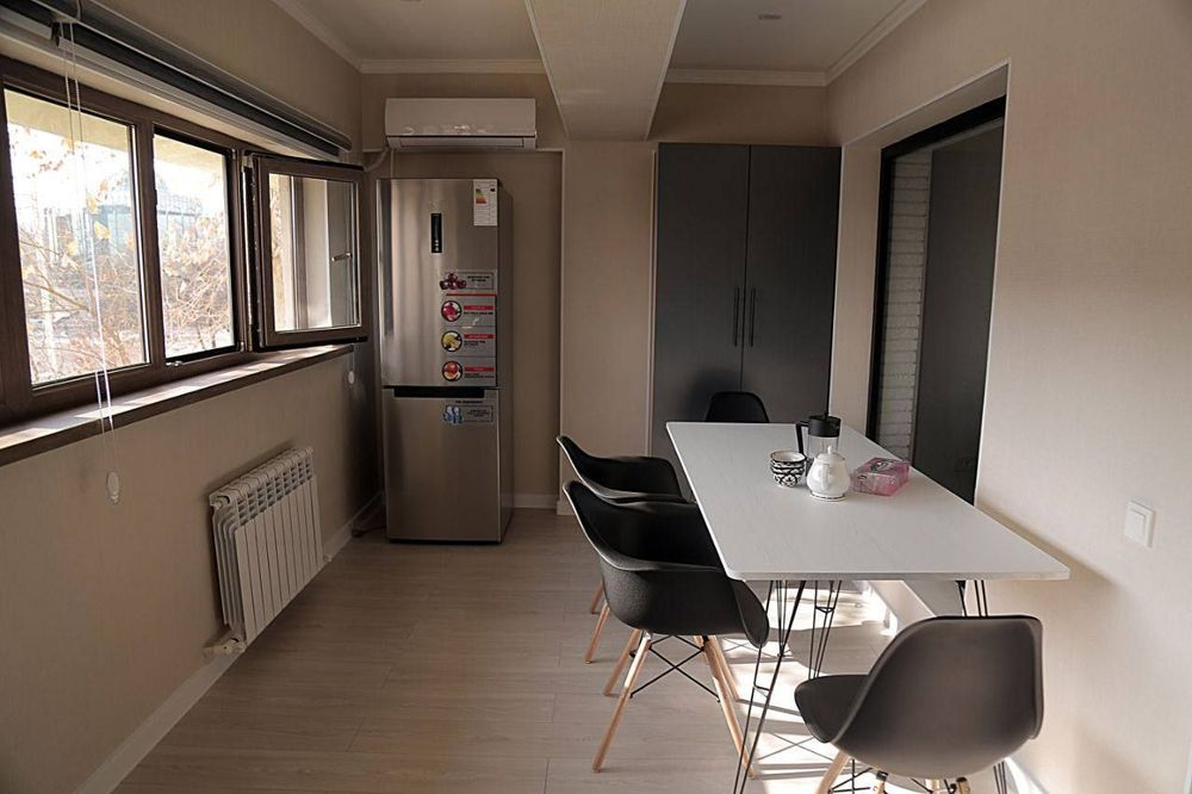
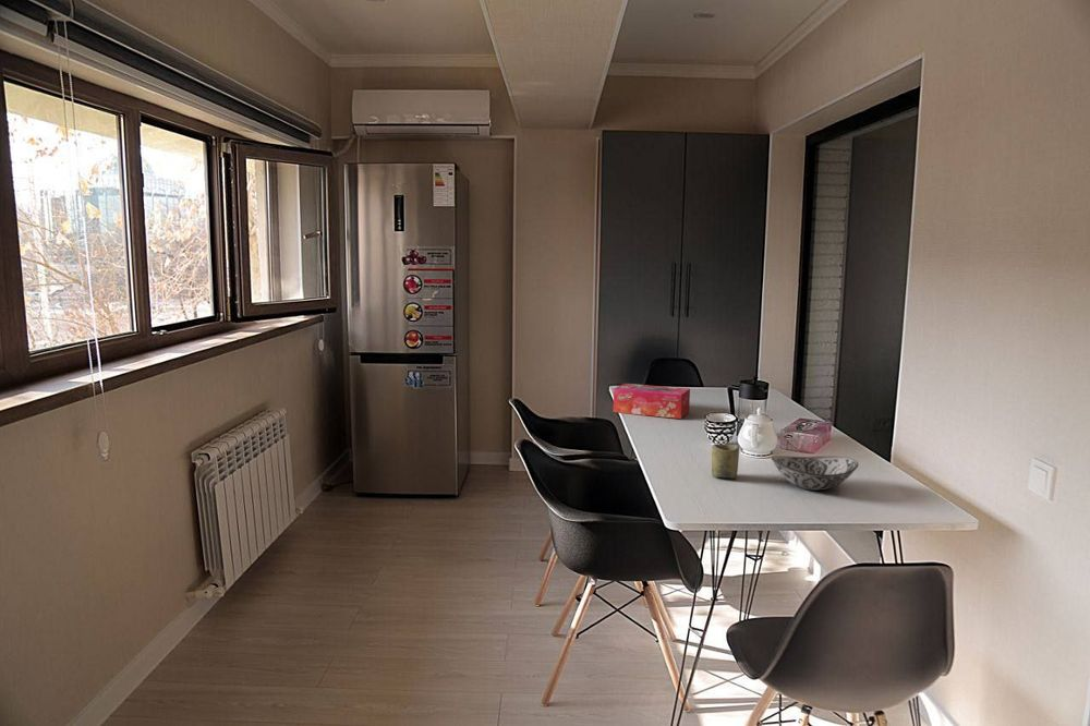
+ cup (725, 460)
+ tissue box (651, 400)
+ decorative bowl (813, 473)
